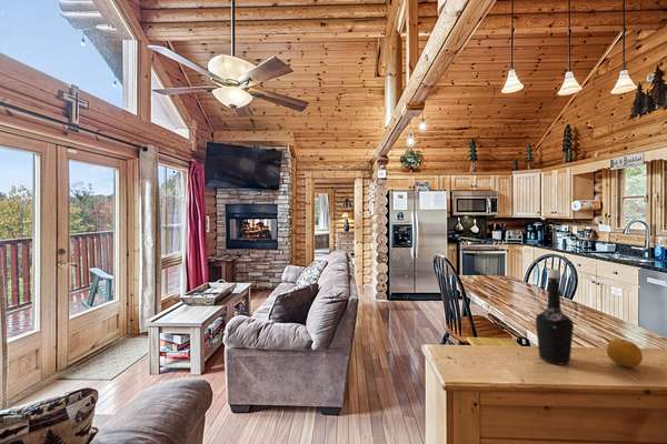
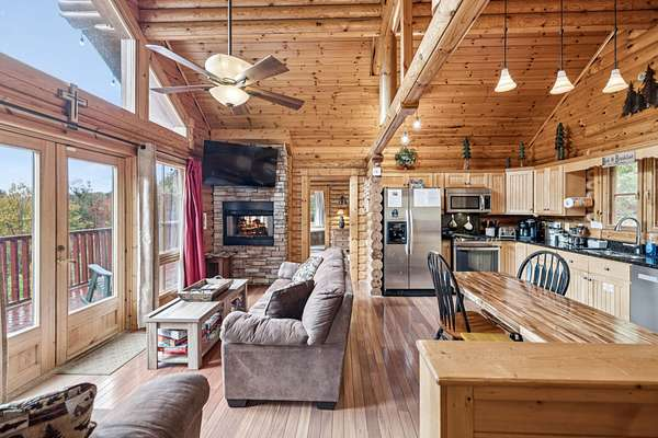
- fruit (624, 353)
- bottle (554, 314)
